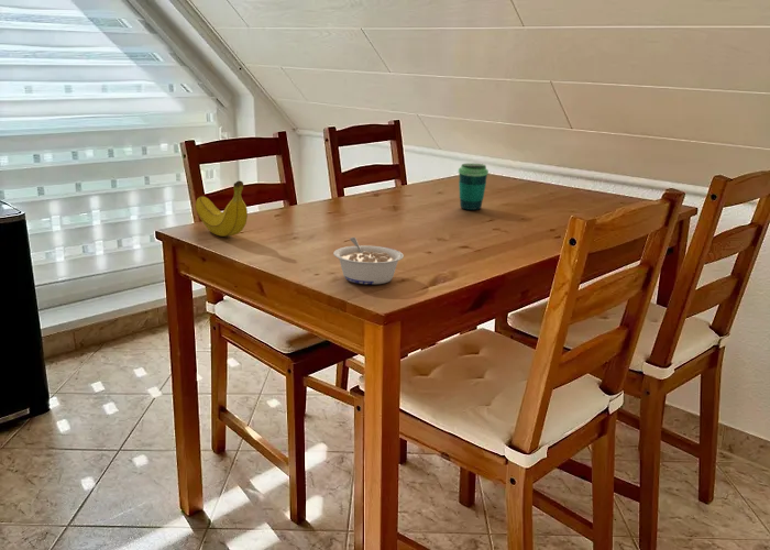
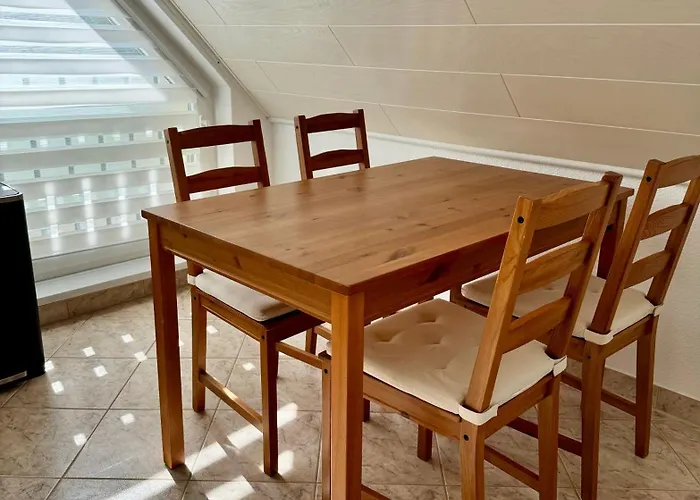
- cup (472, 186)
- legume (365, 263)
- fruit (217, 208)
